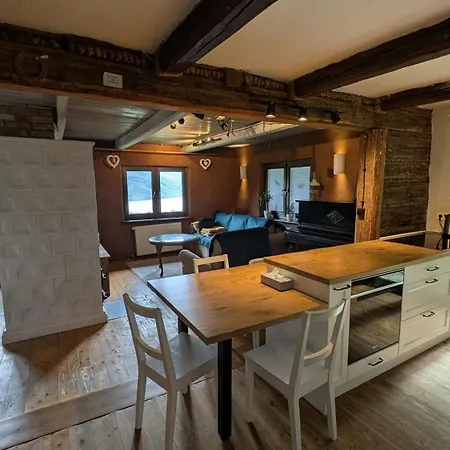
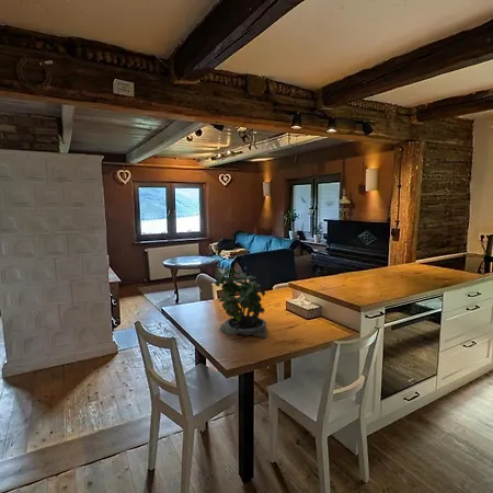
+ potted plant (241, 297)
